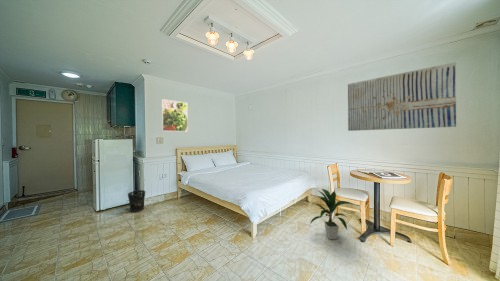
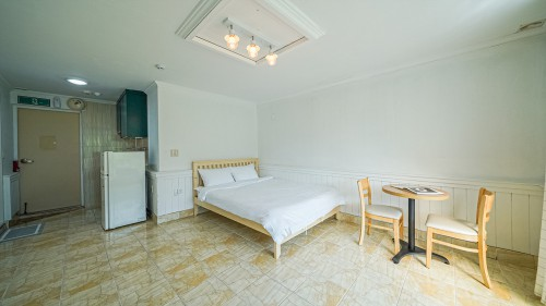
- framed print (175, 116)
- wall art (393, 102)
- wastebasket (136, 201)
- indoor plant (329, 212)
